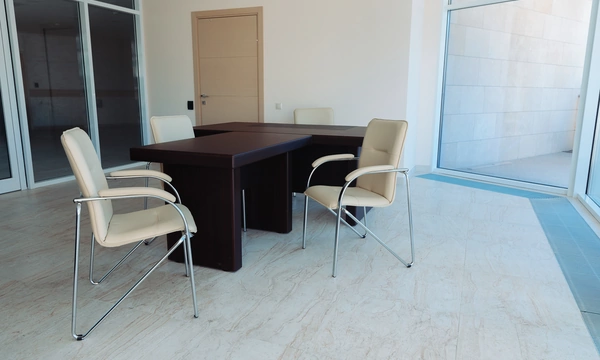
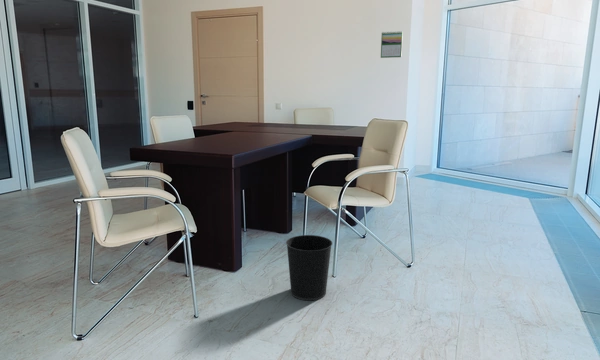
+ wastebasket (308, 267)
+ calendar (391, 44)
